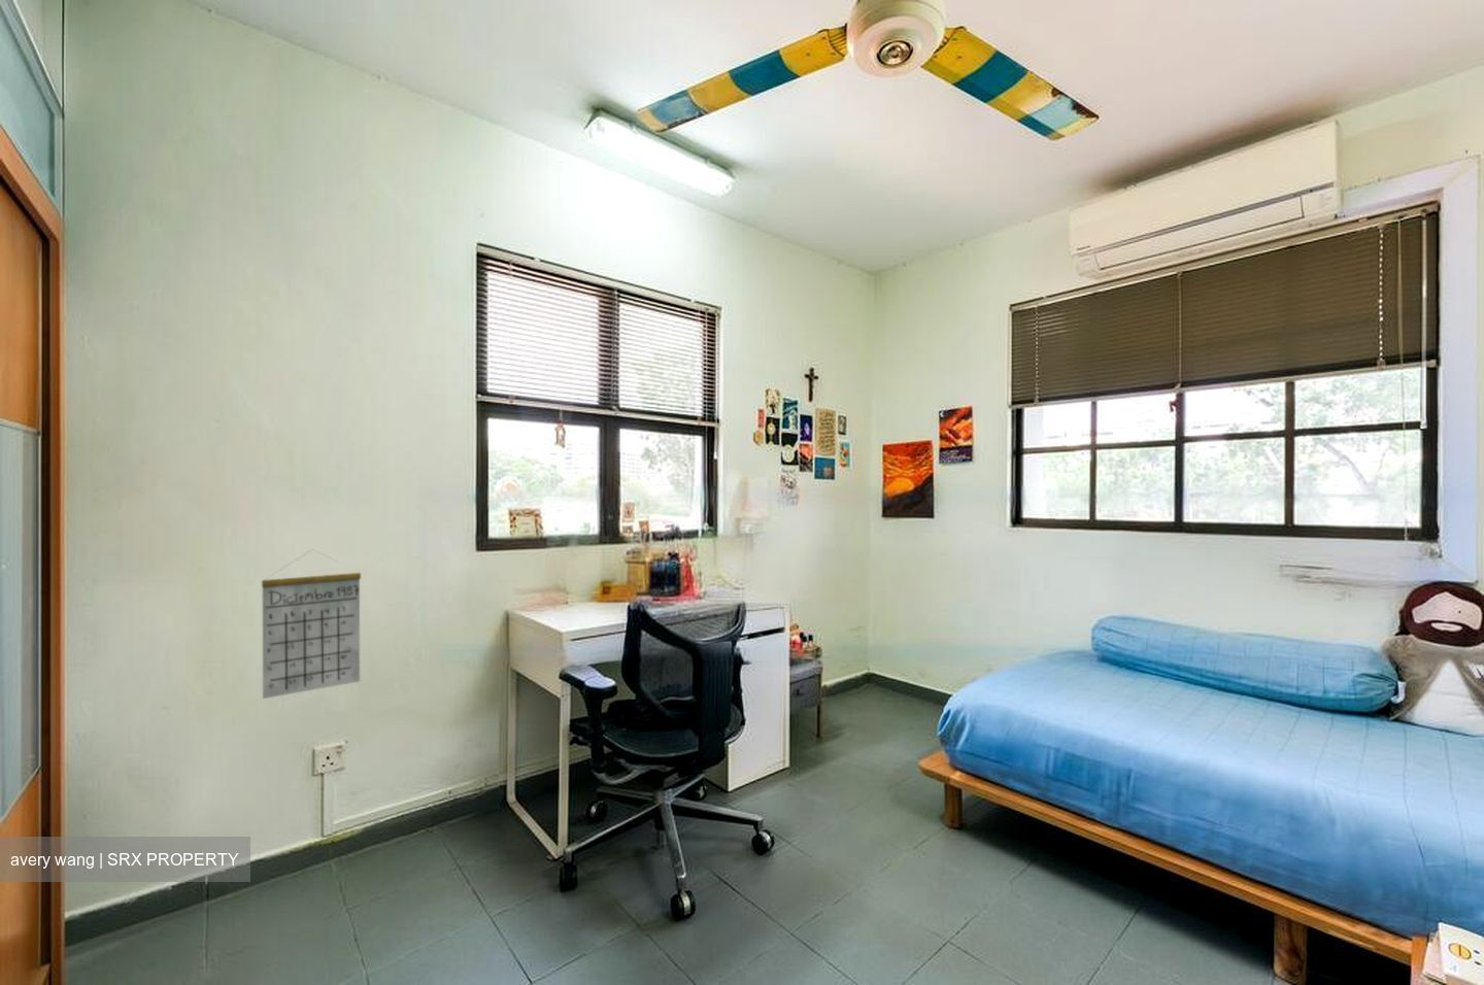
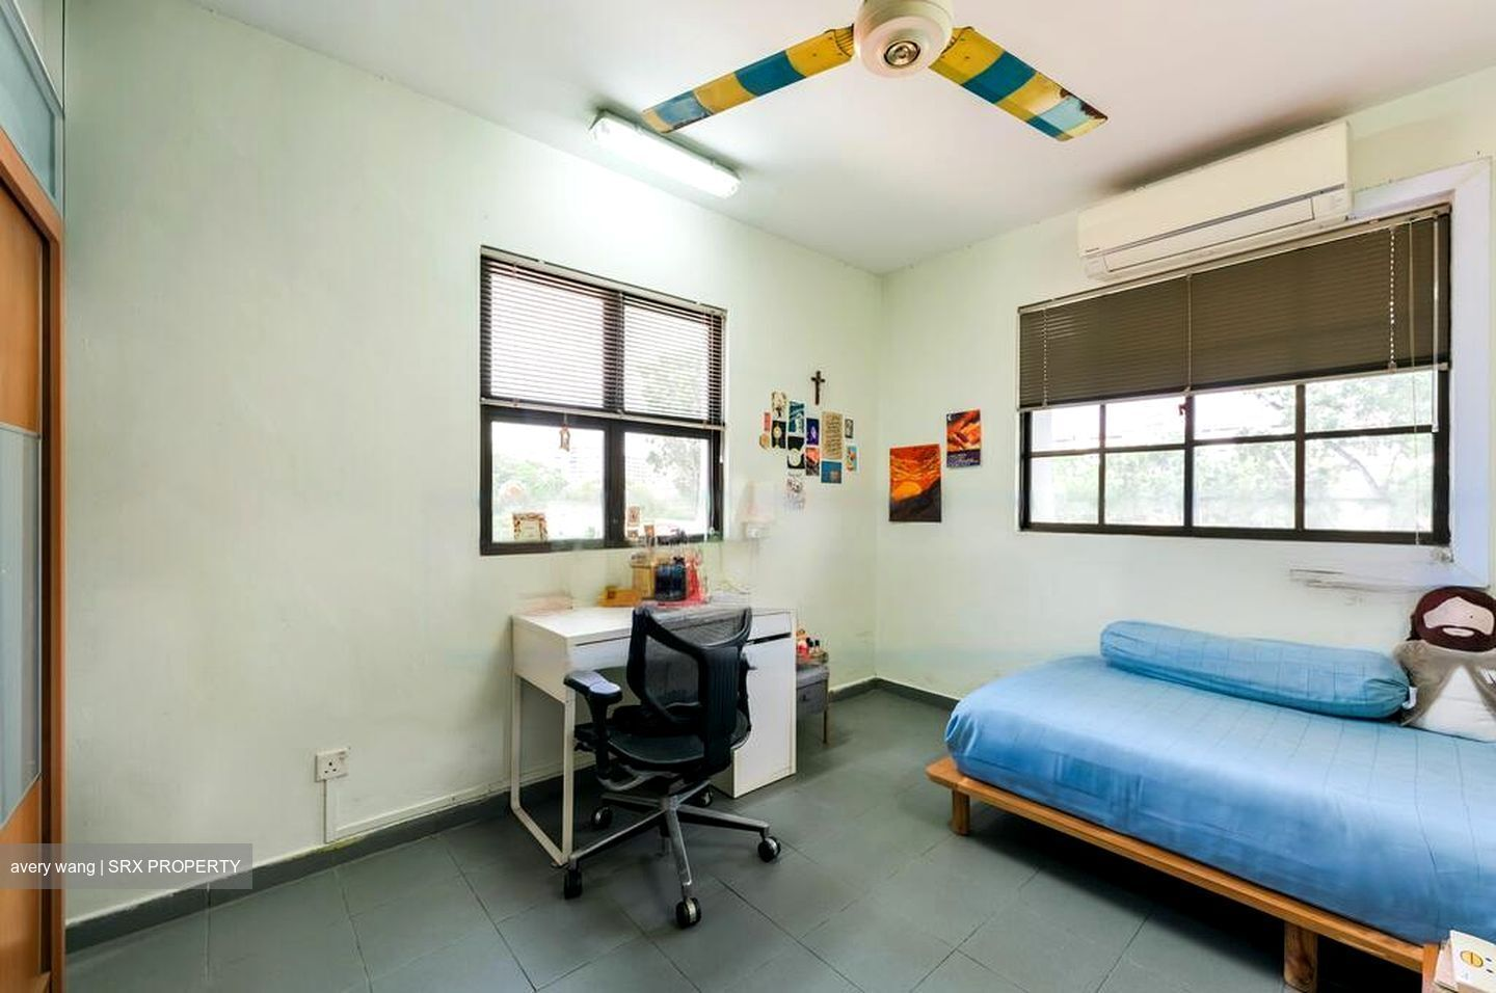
- calendar (313, 619)
